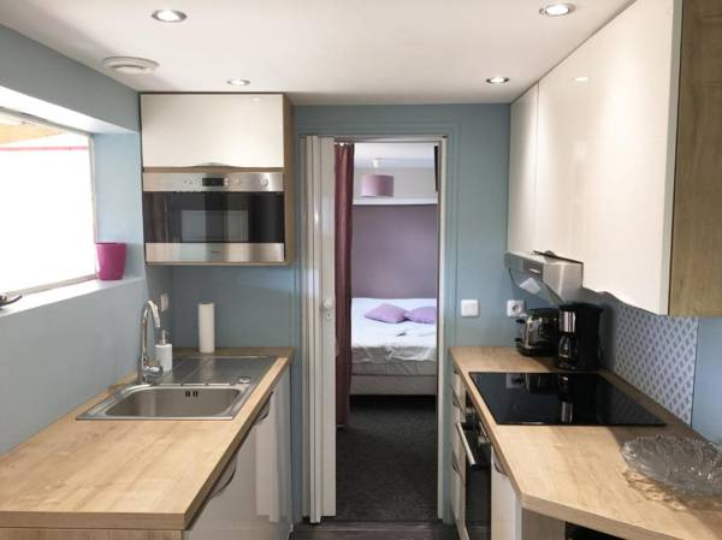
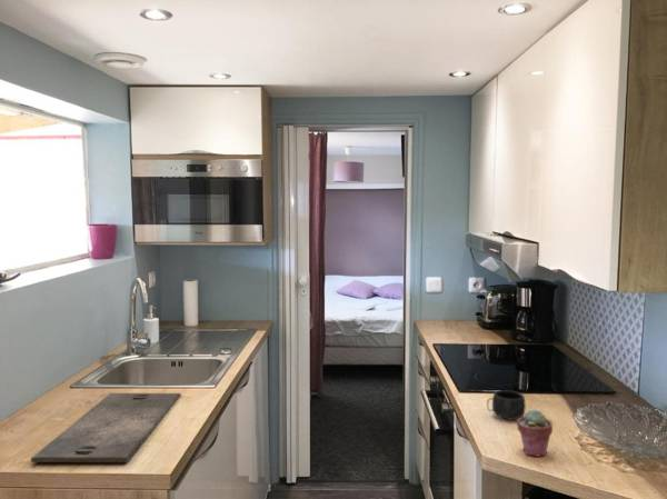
+ potted succulent (535, 430)
+ cutting board (117, 422)
+ mug (505, 406)
